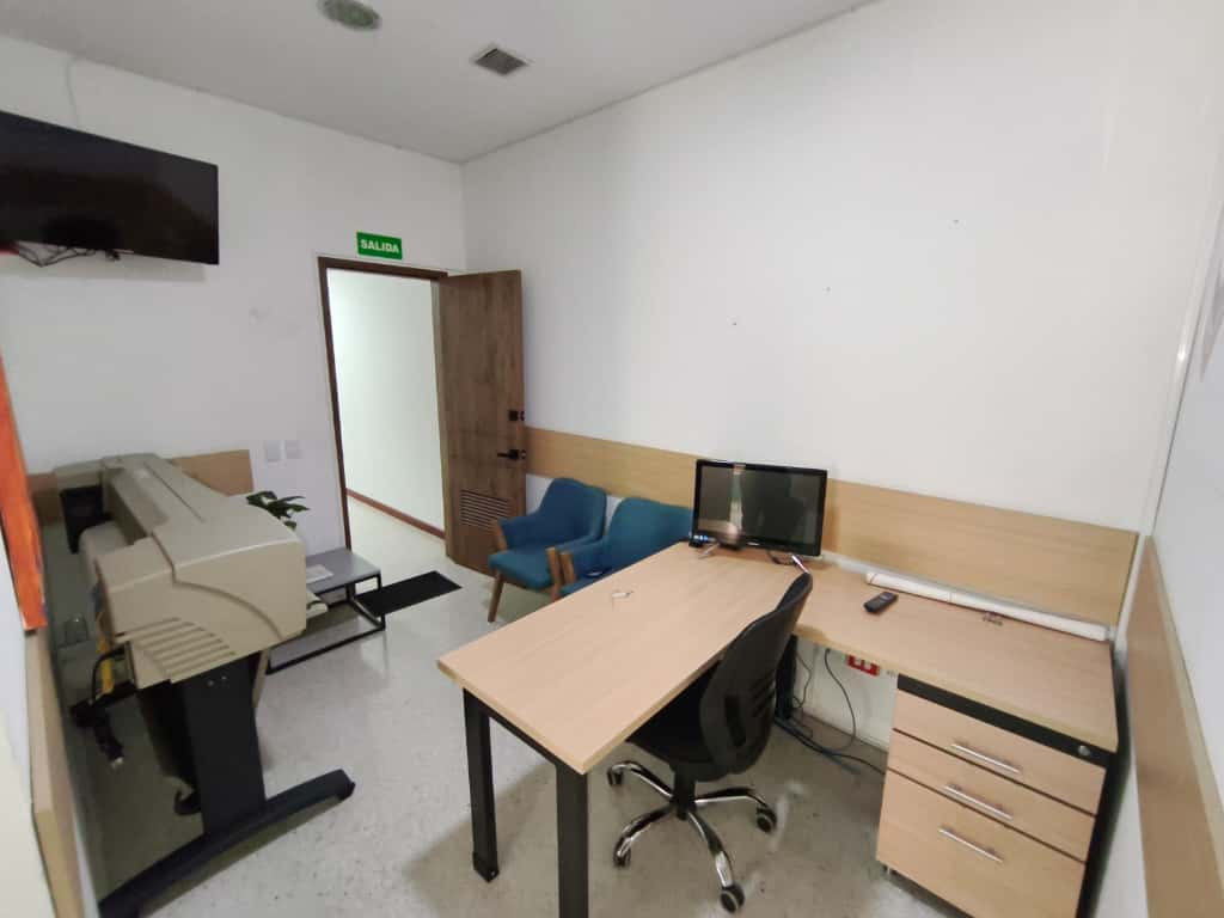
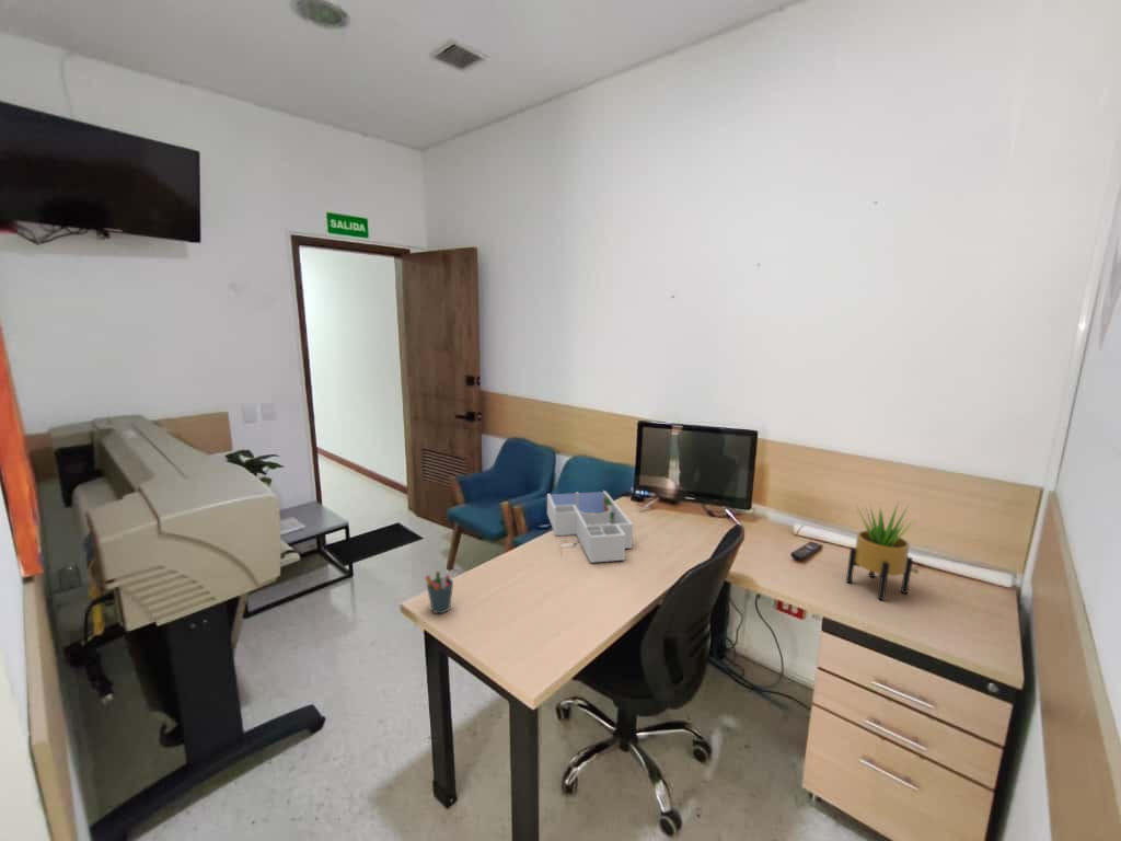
+ pen holder (439, 589)
+ potted plant (881, 545)
+ desk organizer (588, 522)
